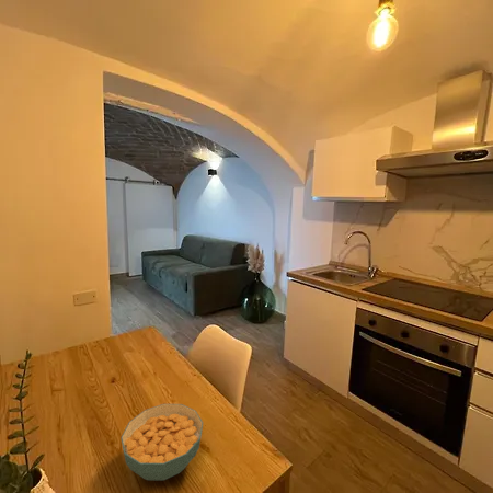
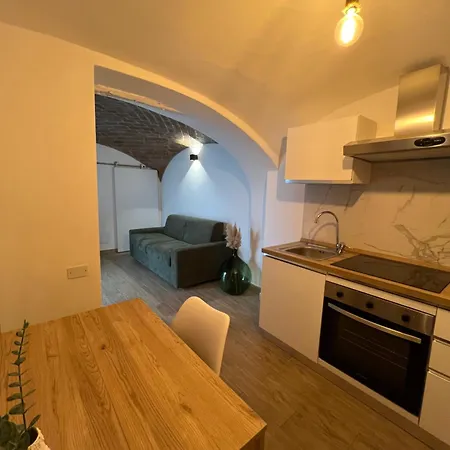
- cereal bowl (163, 447)
